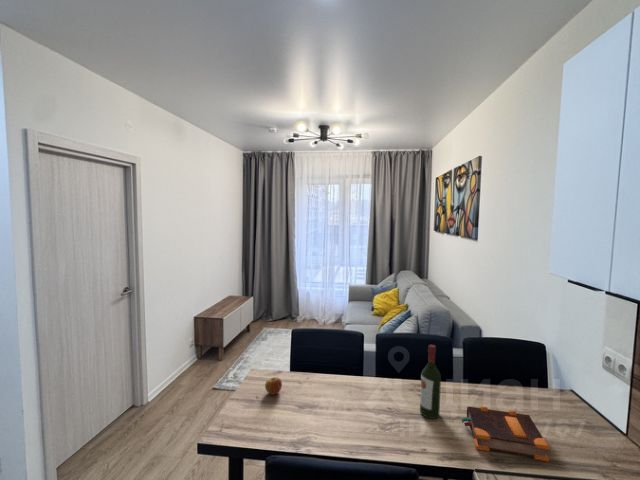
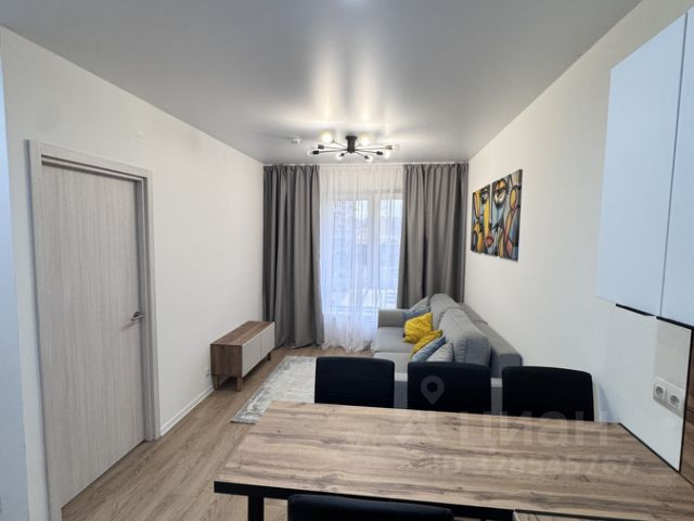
- apple (273, 384)
- wine bottle (430, 379)
- bible (499, 428)
